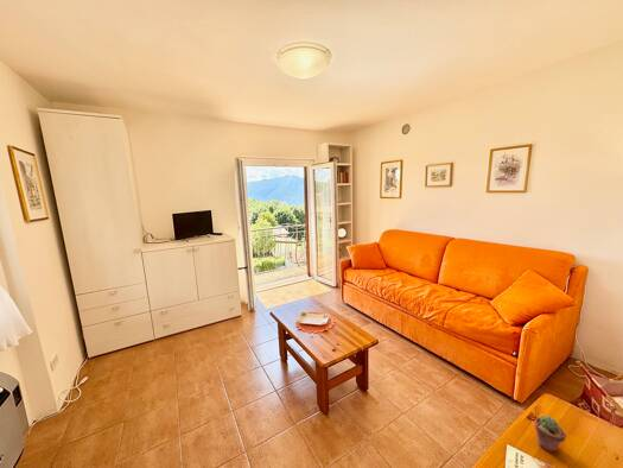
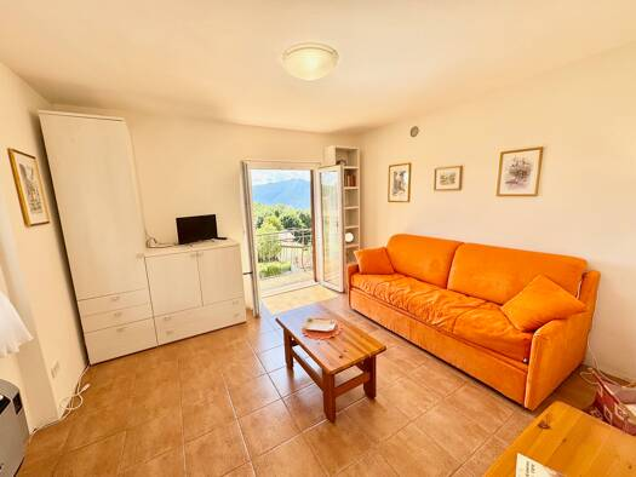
- potted succulent (548, 432)
